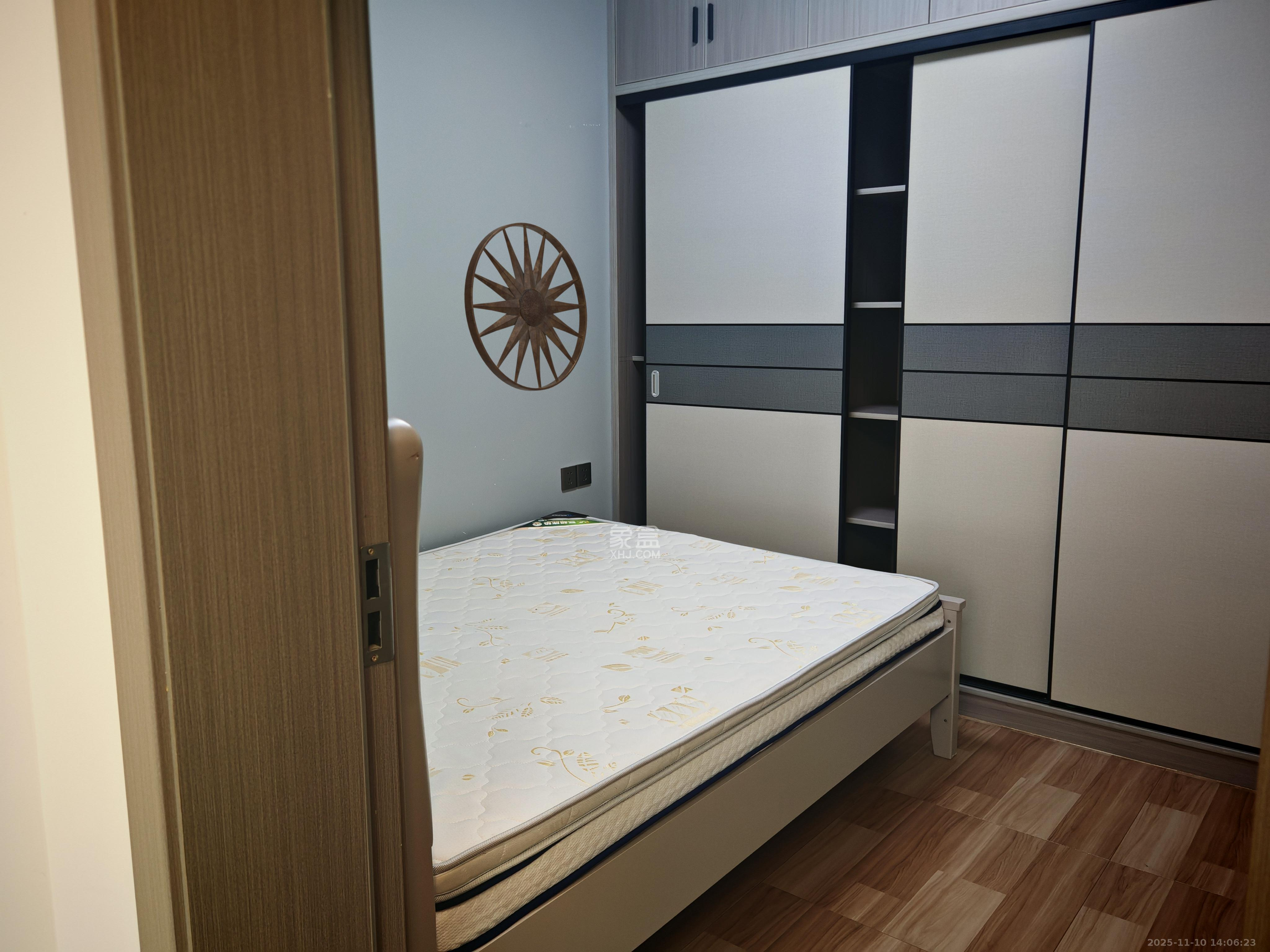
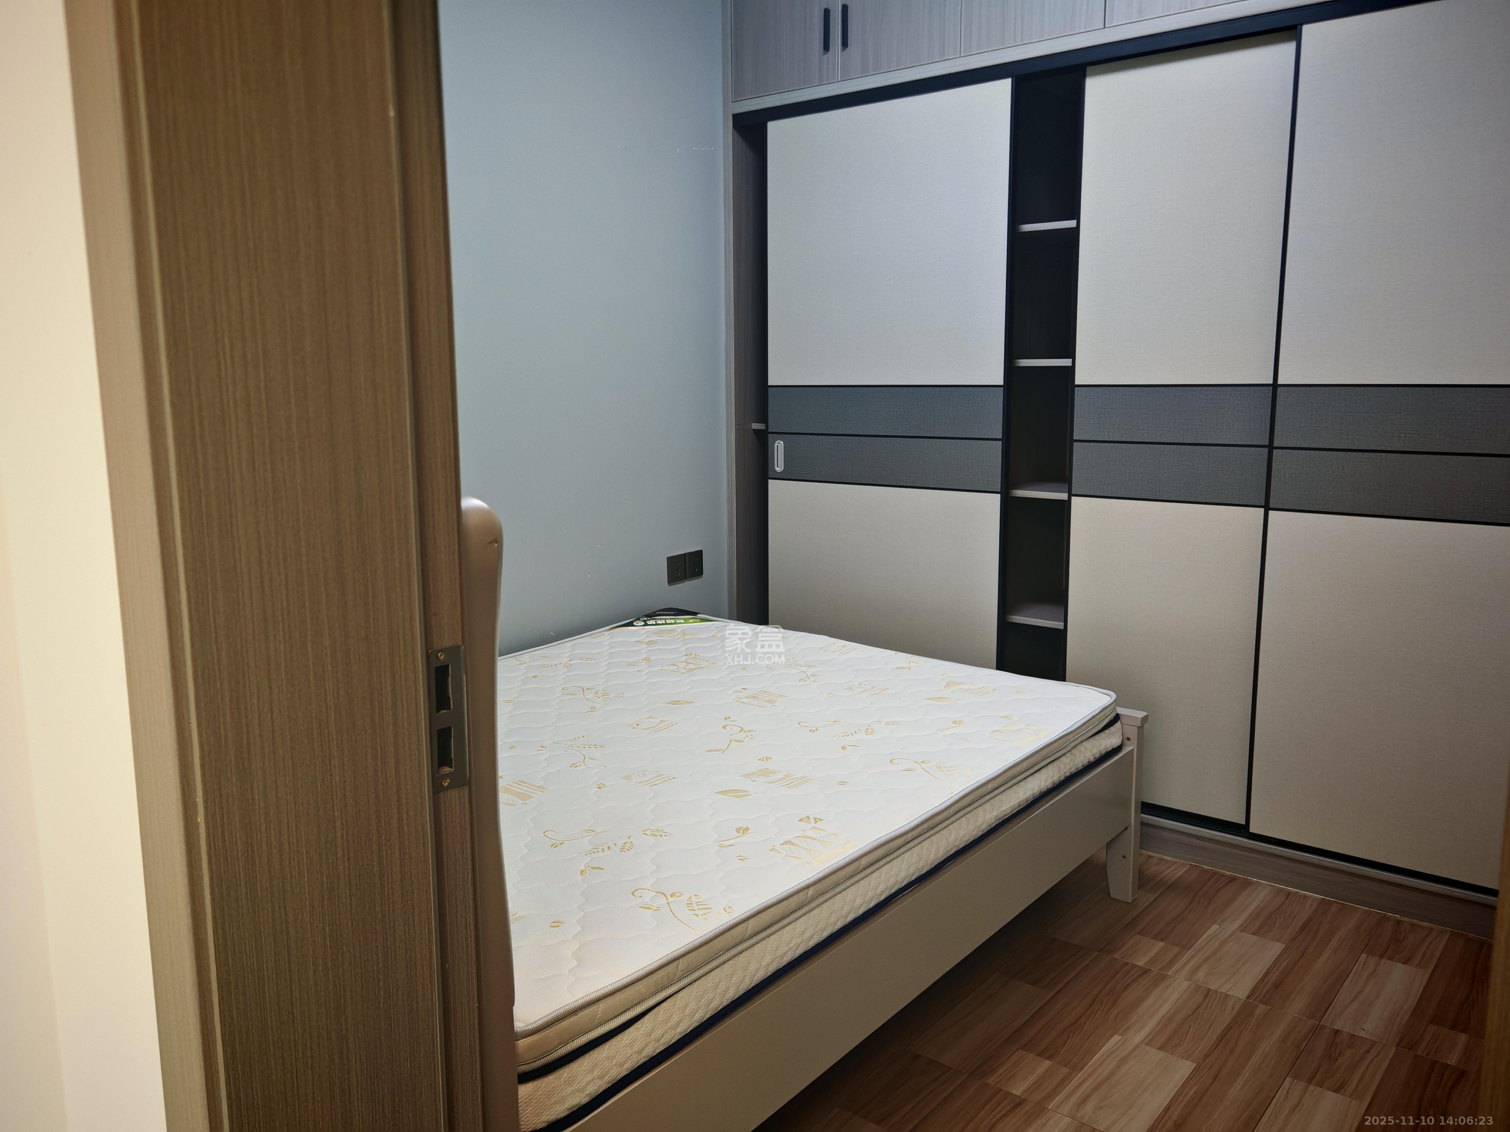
- wall art (530, 308)
